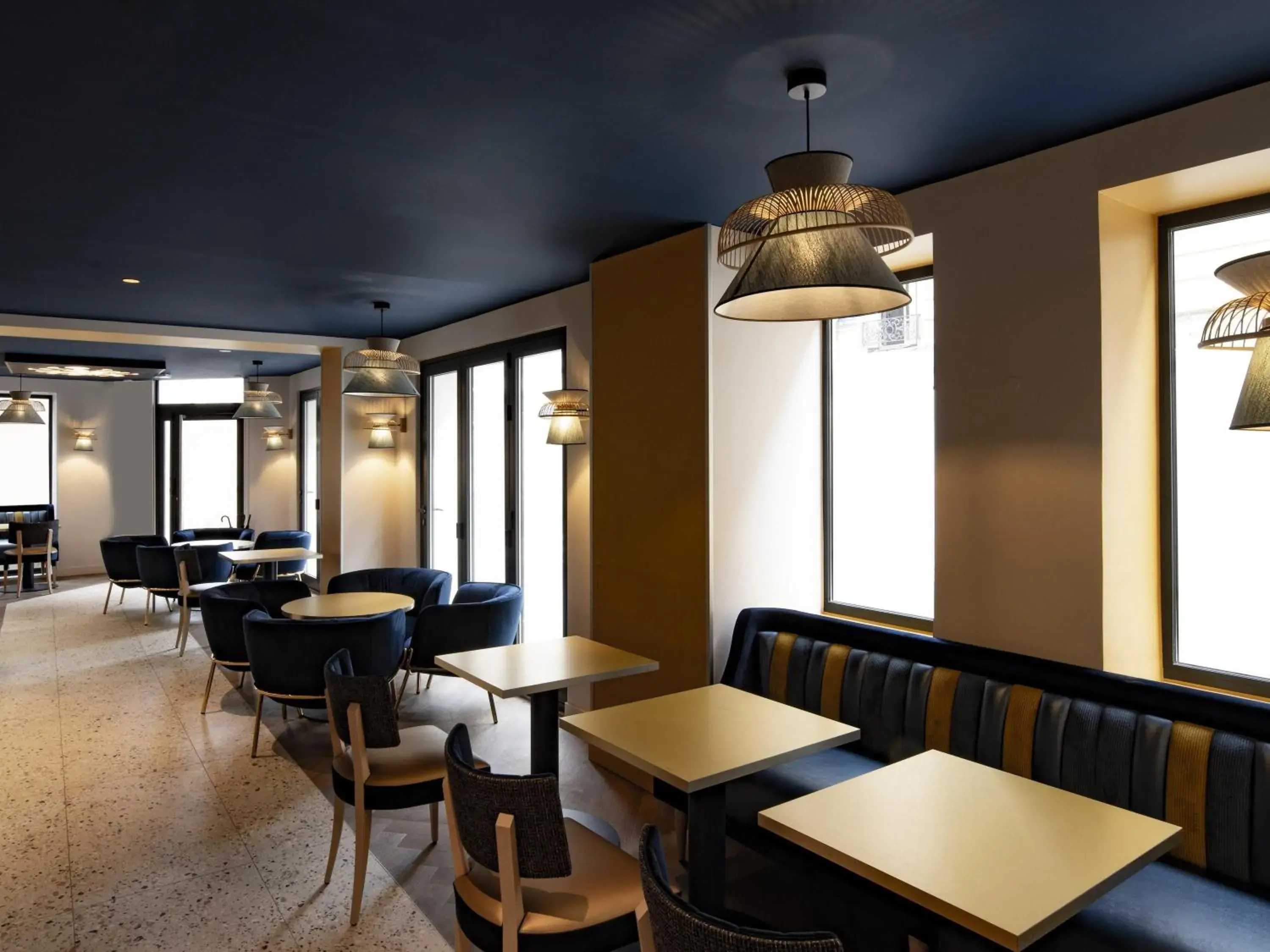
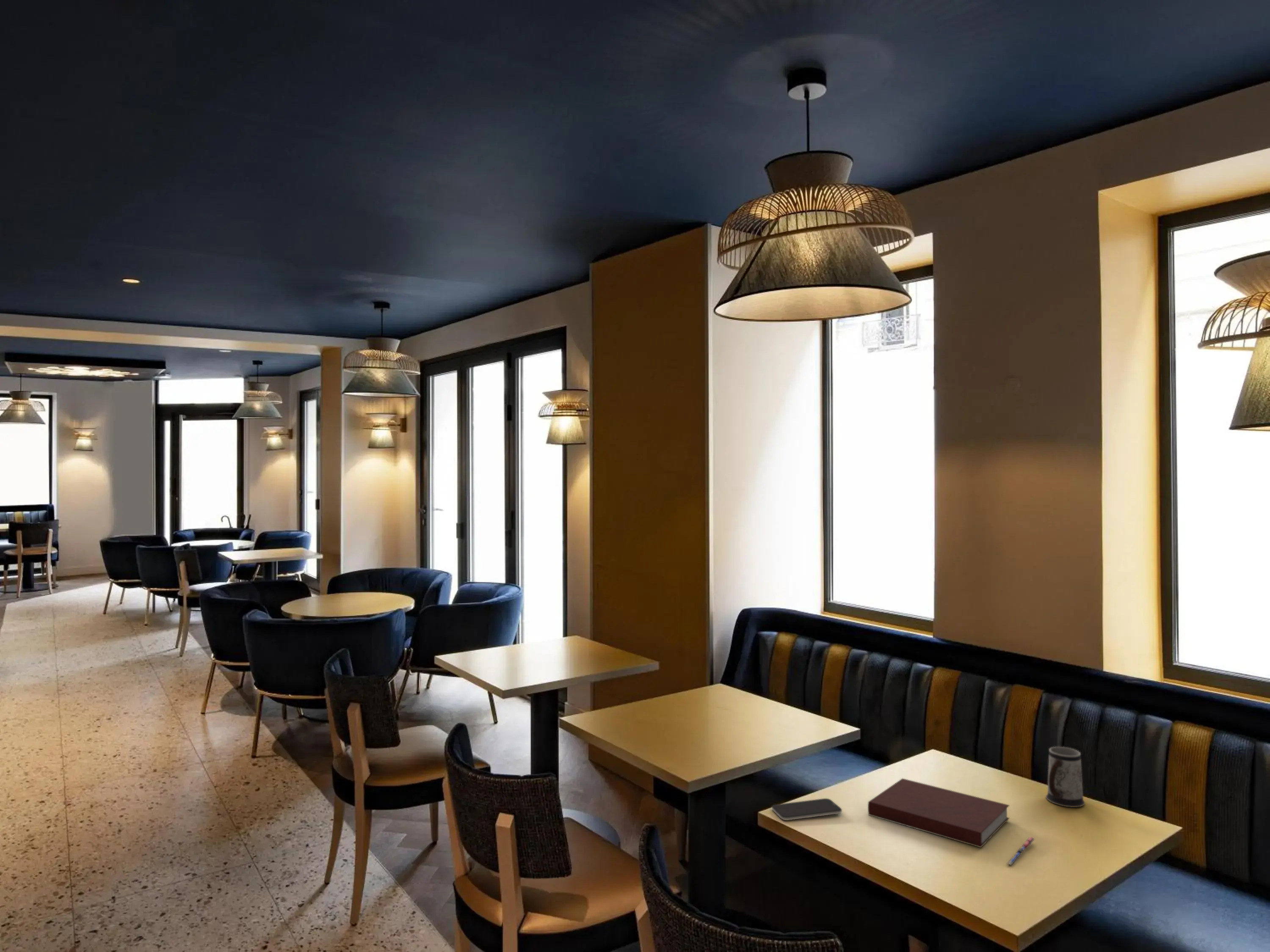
+ pen (1021, 850)
+ notebook (938, 810)
+ mug (1061, 778)
+ smartphone (806, 809)
